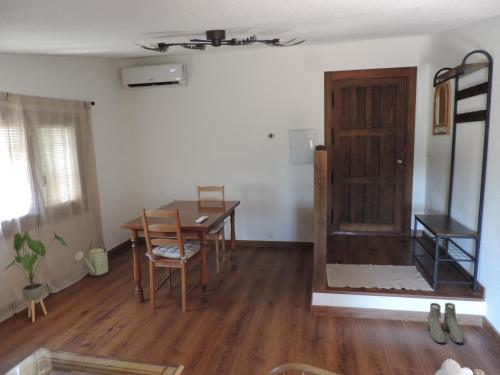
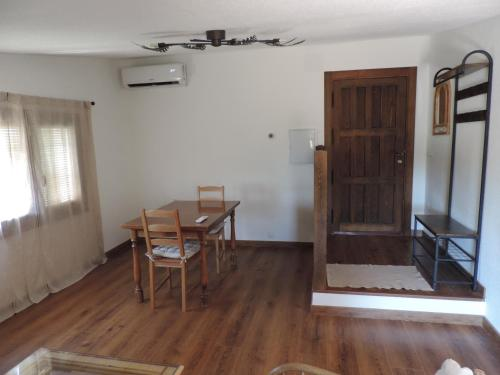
- watering can (92, 260)
- boots (444, 321)
- house plant (33, 274)
